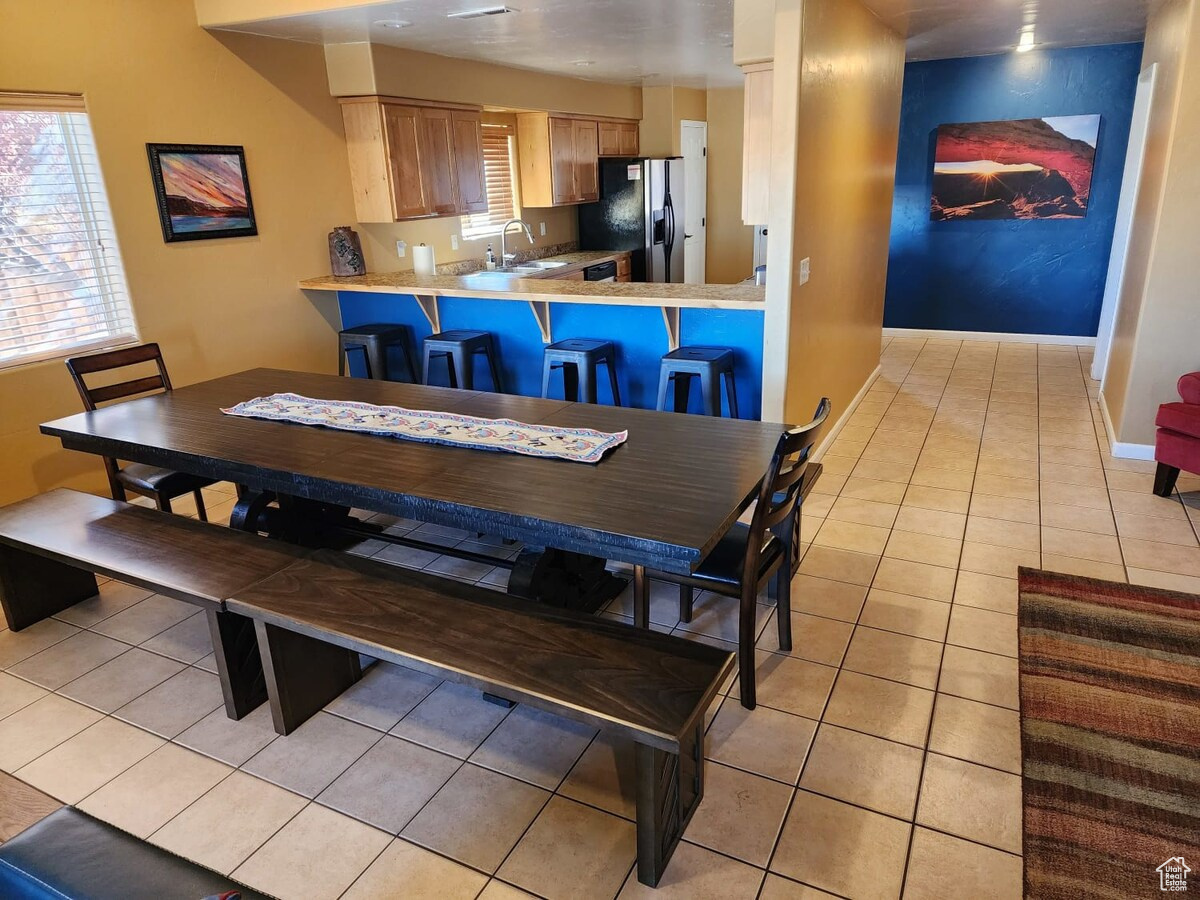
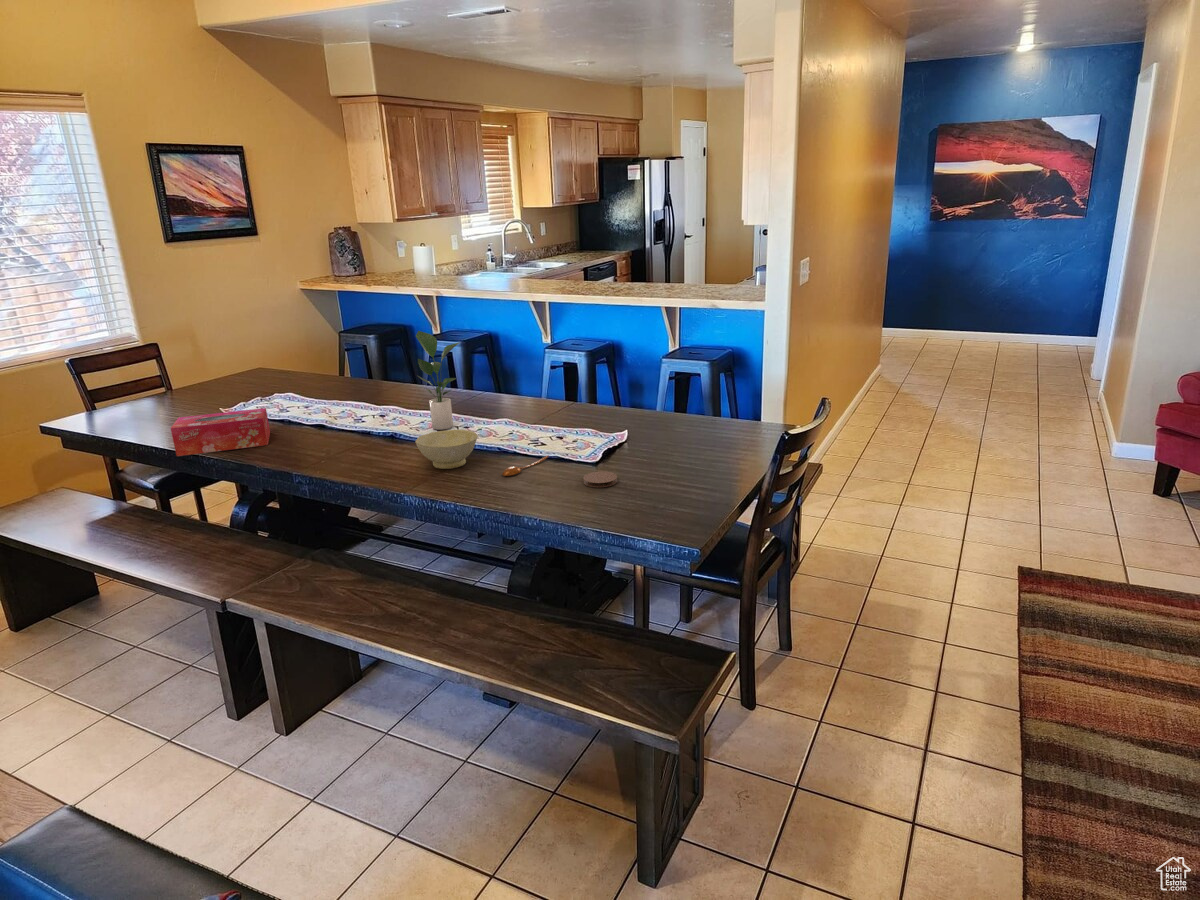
+ tissue box (222, 431)
+ bowl (447, 450)
+ spoon (526, 466)
+ coaster (600, 479)
+ potted plant (437, 382)
